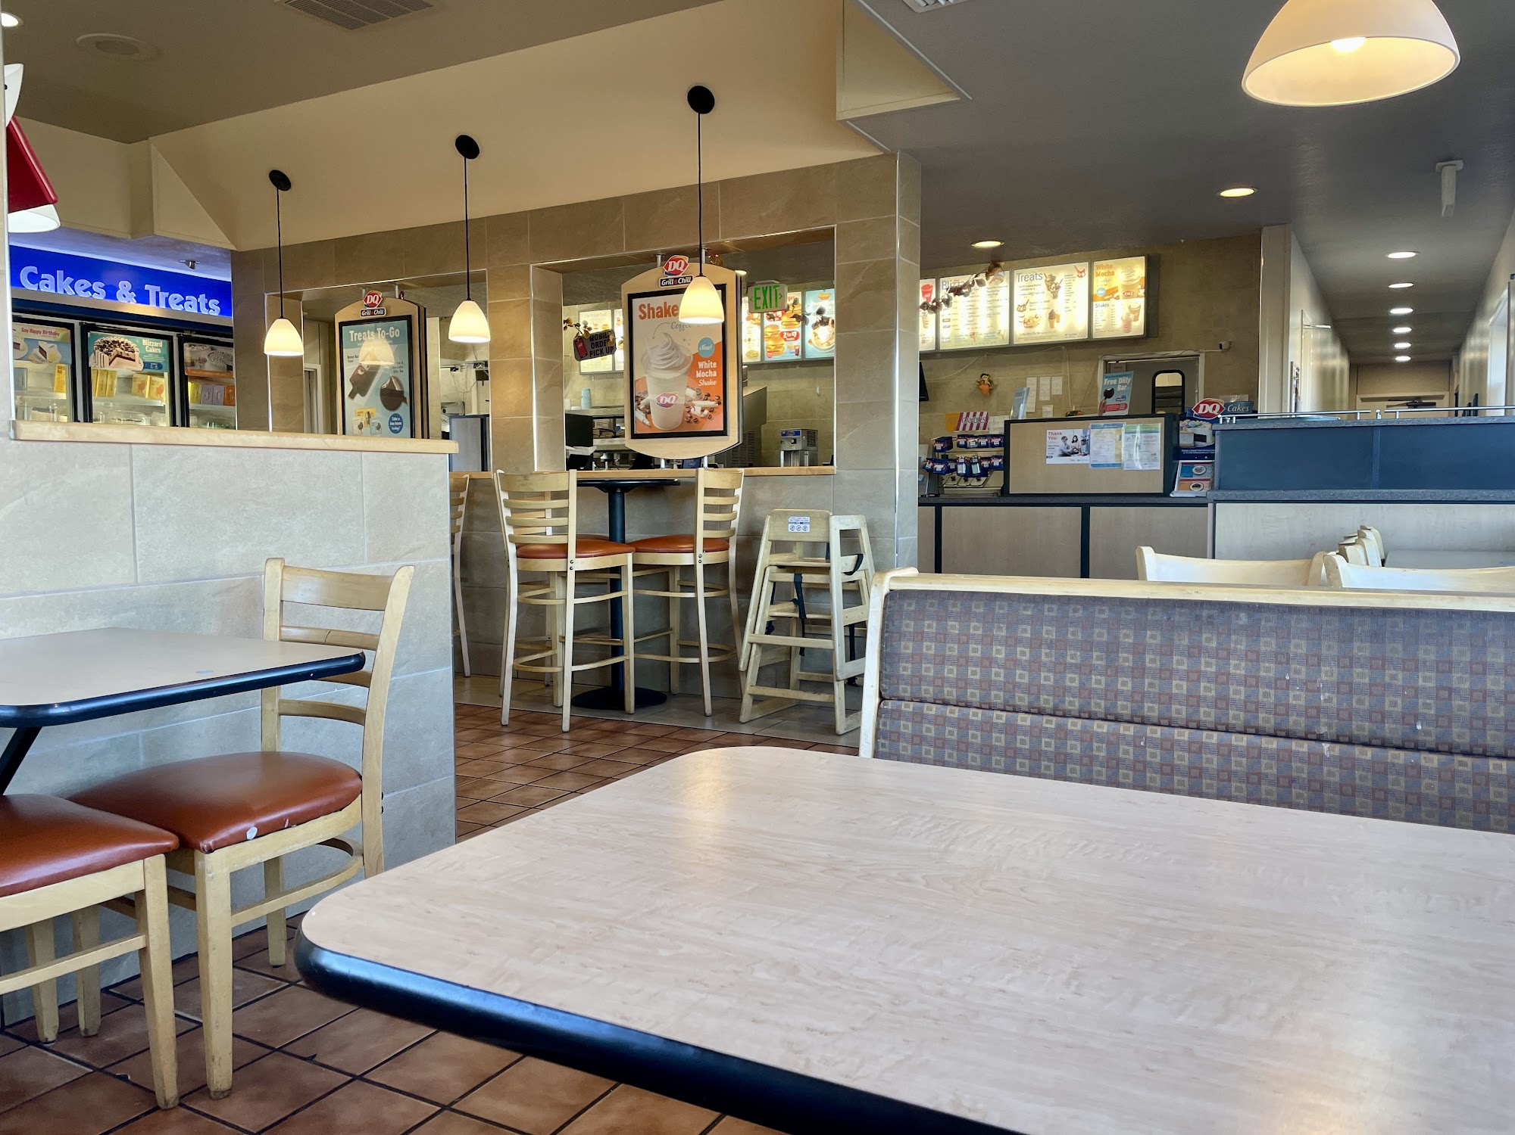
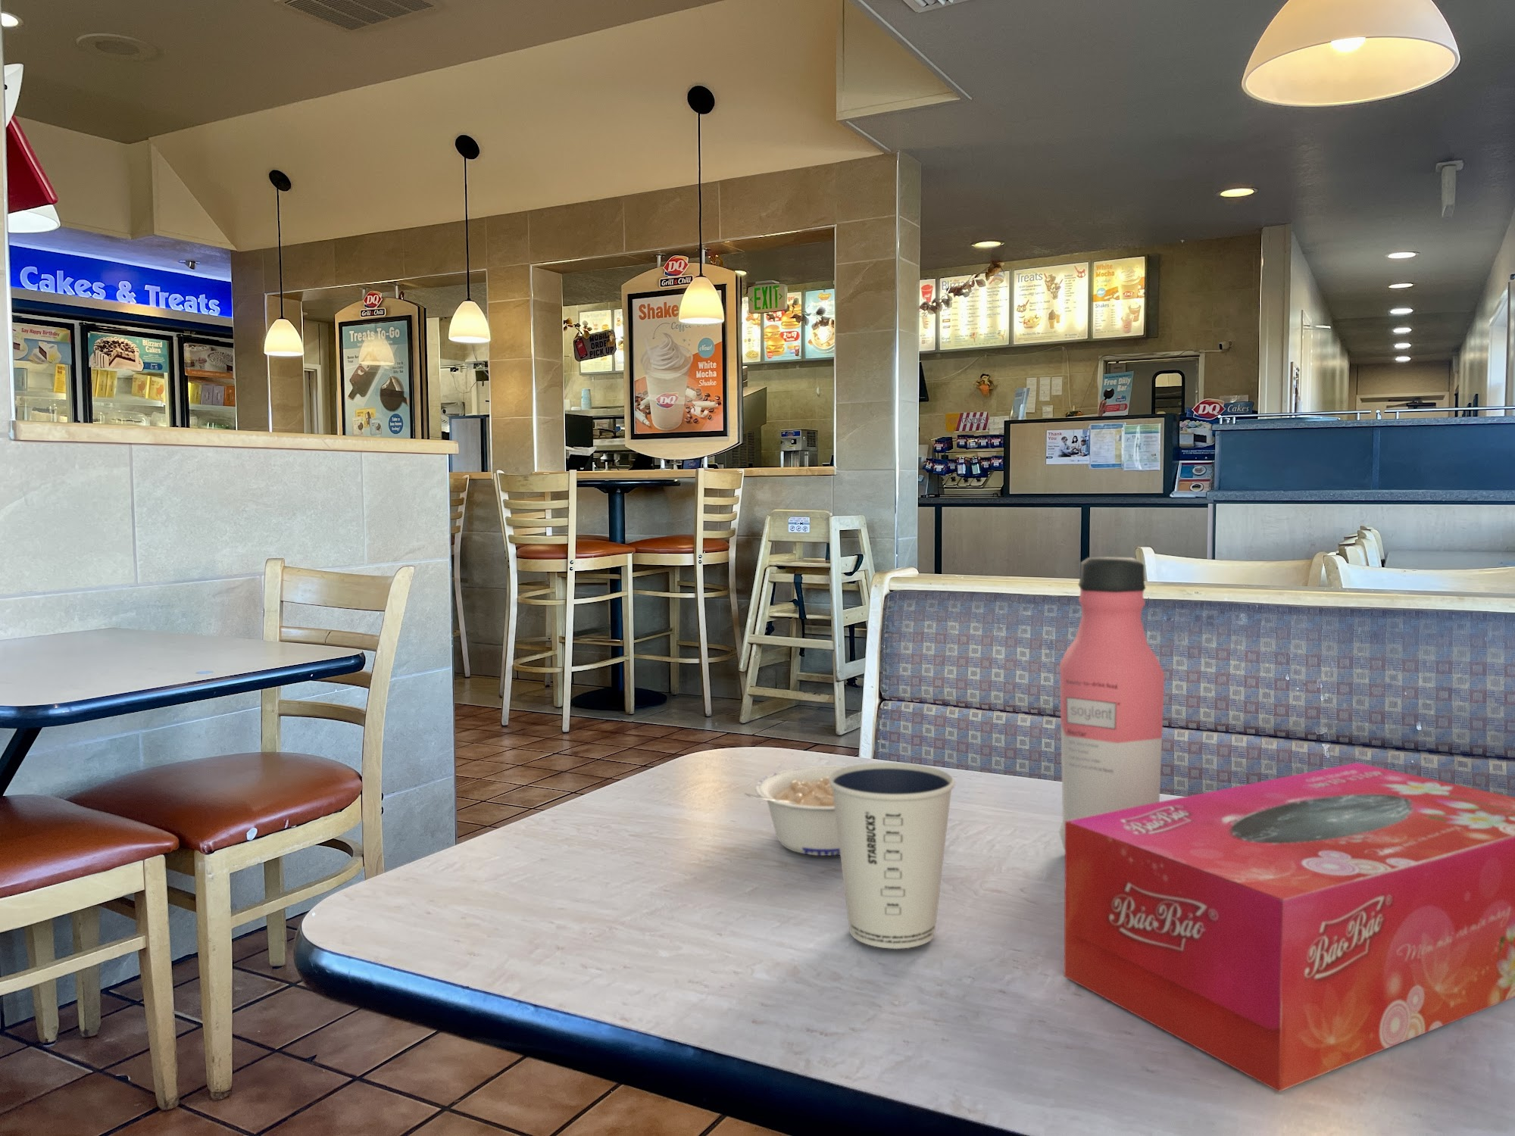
+ legume (825, 808)
+ water bottle (1109, 710)
+ tissue box (1325, 895)
+ dixie cup (891, 856)
